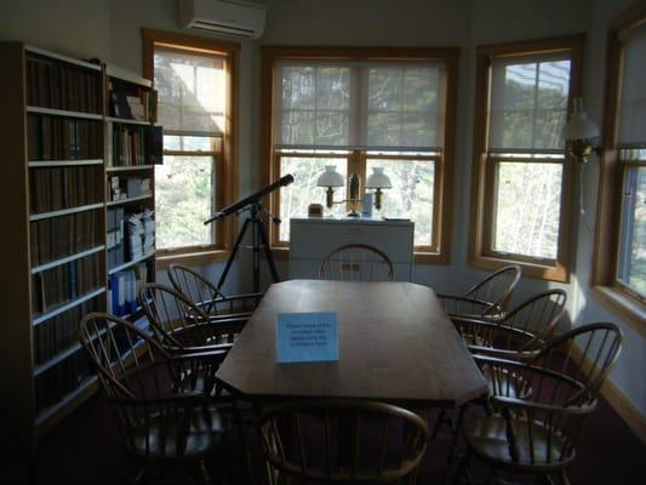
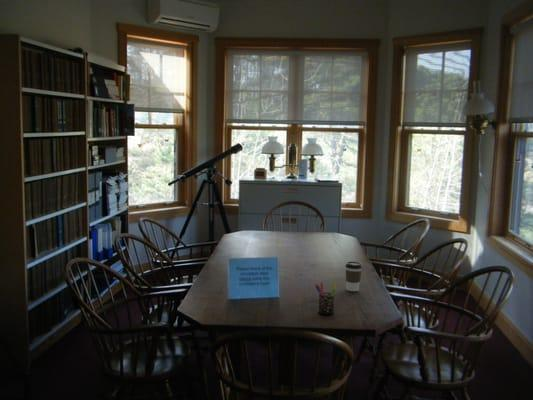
+ pen holder (327, 297)
+ coffee cup (353, 276)
